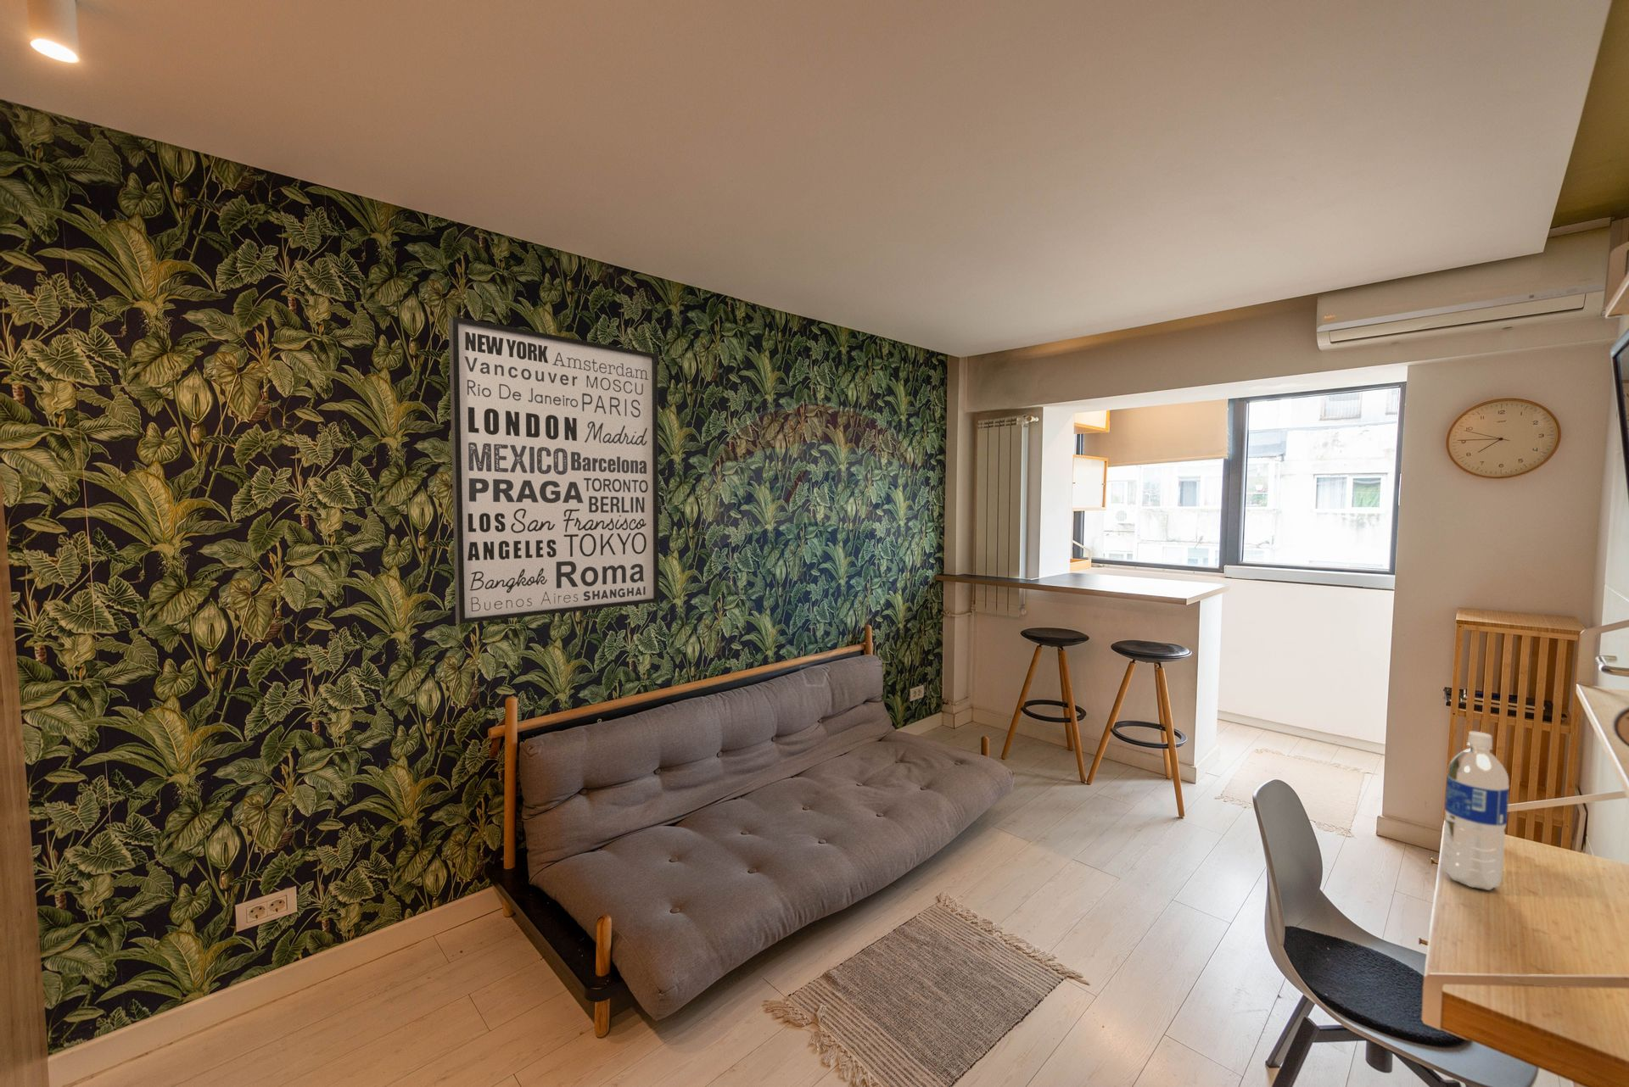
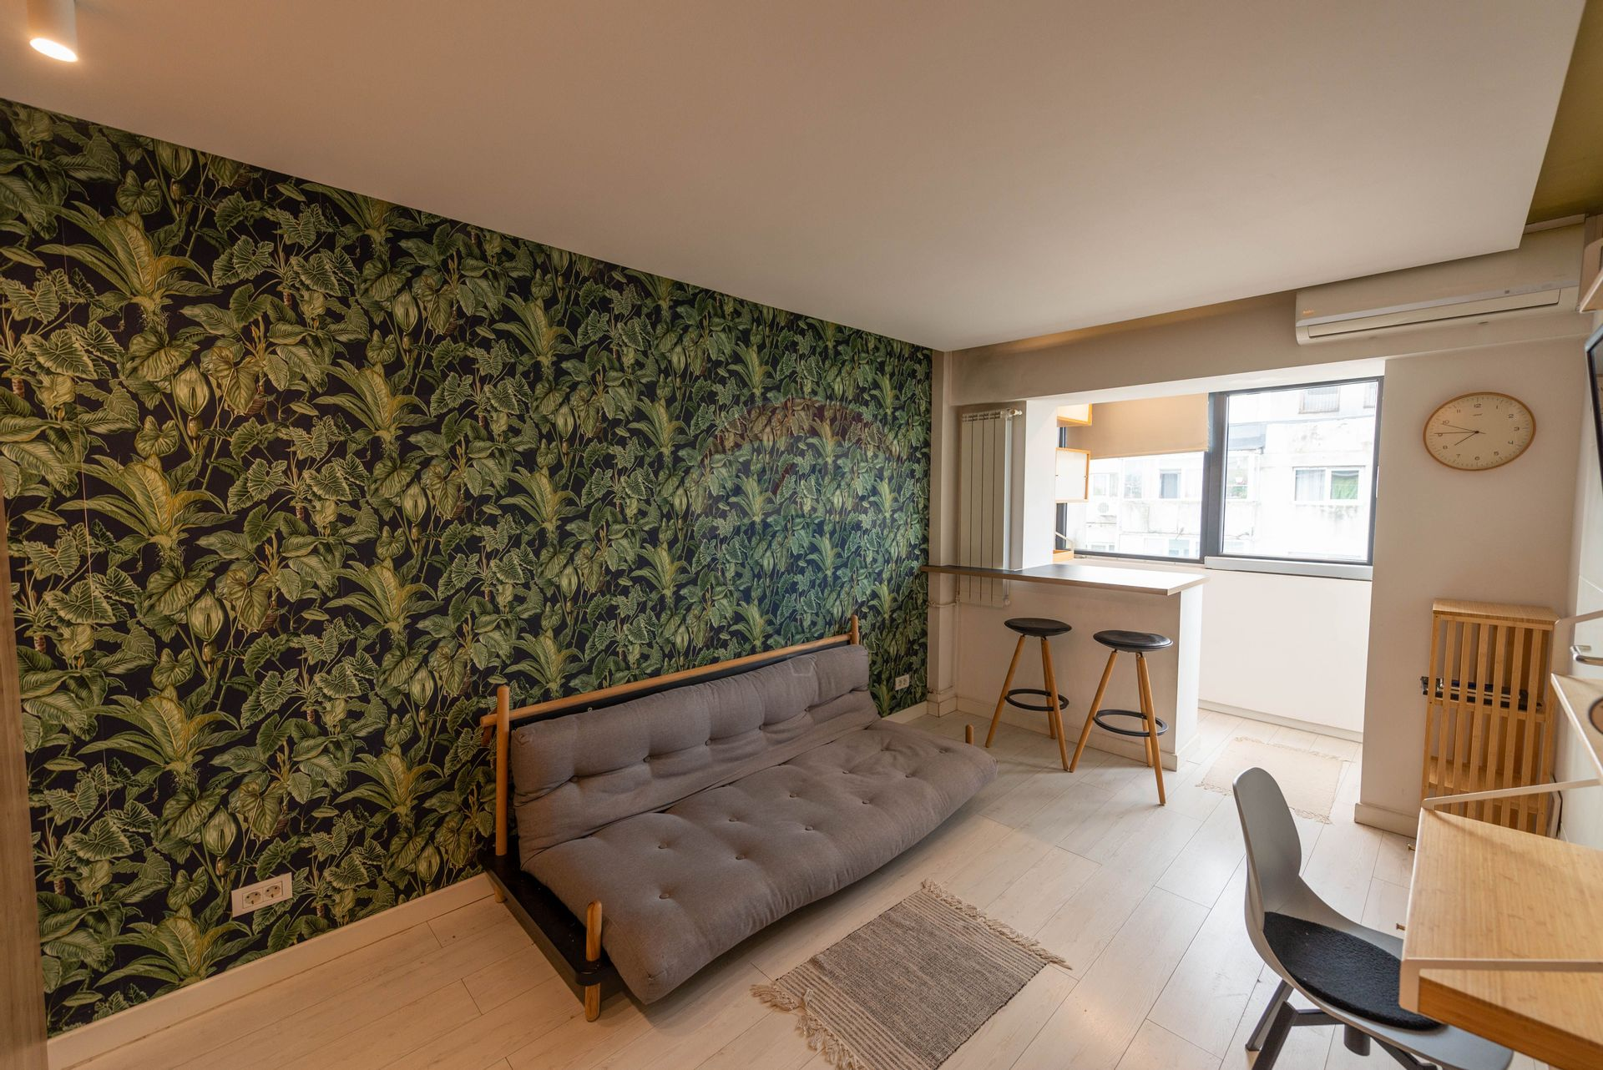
- water bottle (1475, 808)
- wall art (566, 476)
